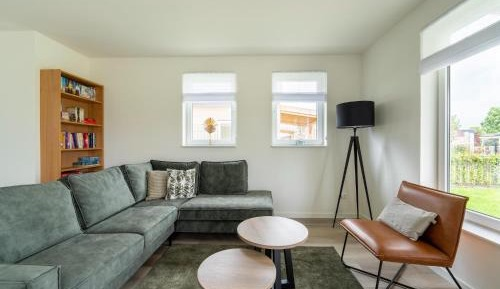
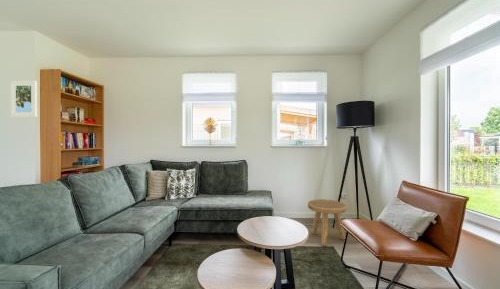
+ stool (326, 221)
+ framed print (23, 98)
